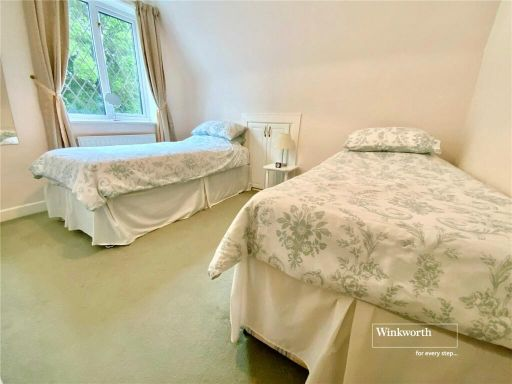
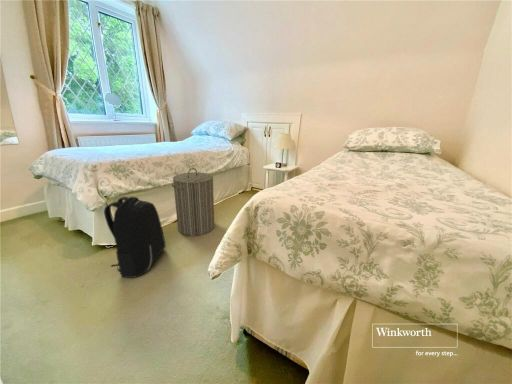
+ laundry hamper (194, 198)
+ backpack (133, 231)
